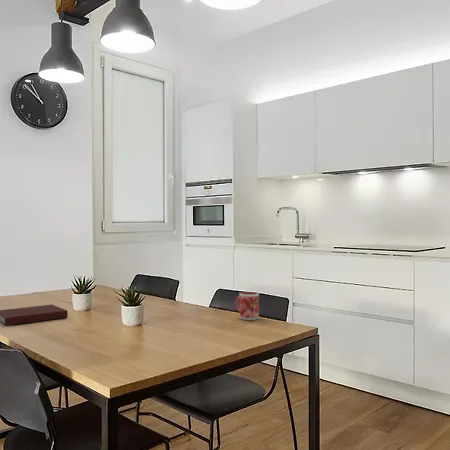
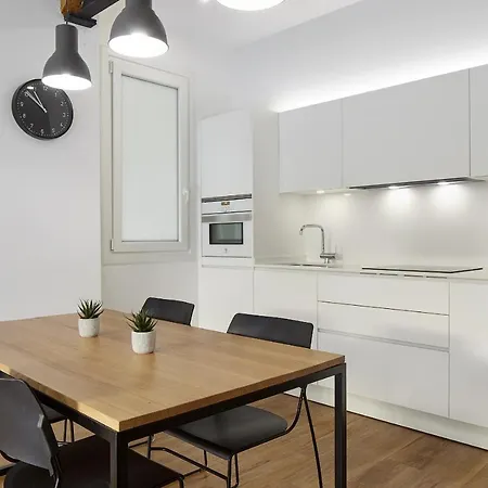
- mug (246, 305)
- notebook (30, 314)
